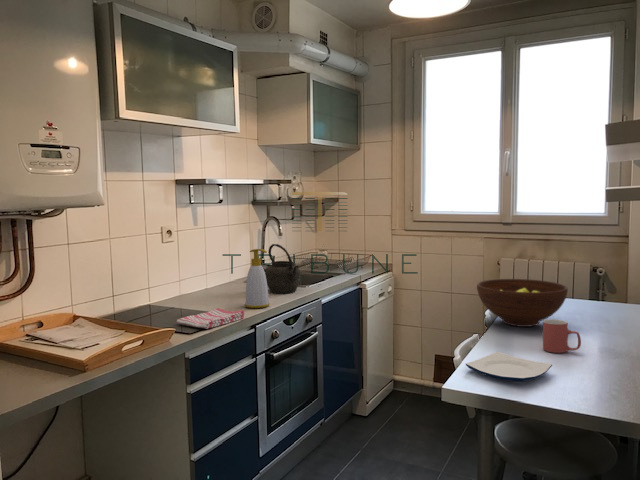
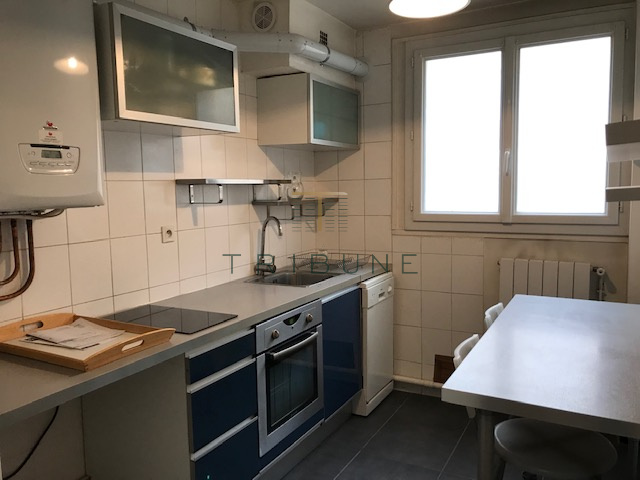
- soap bottle (256, 277)
- mug (561, 336)
- fruit bowl (520, 304)
- kettle (283, 268)
- plate (508, 368)
- dish towel (211, 316)
